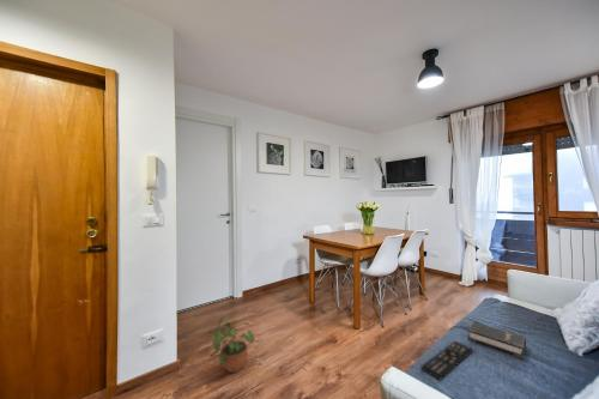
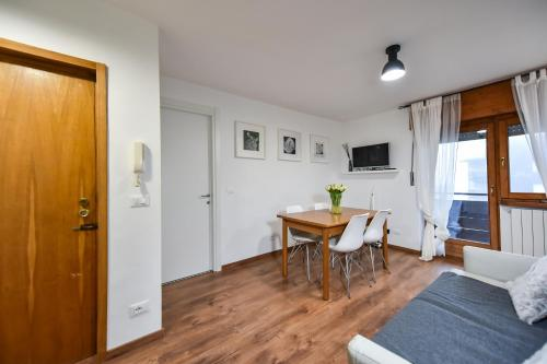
- hardback book (496, 337)
- potted plant (230, 341)
- remote control (448, 357)
